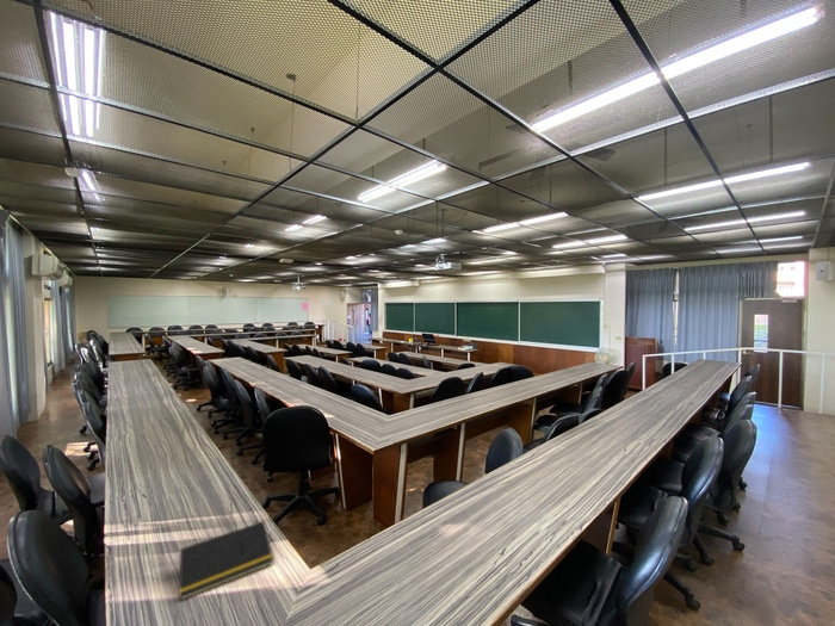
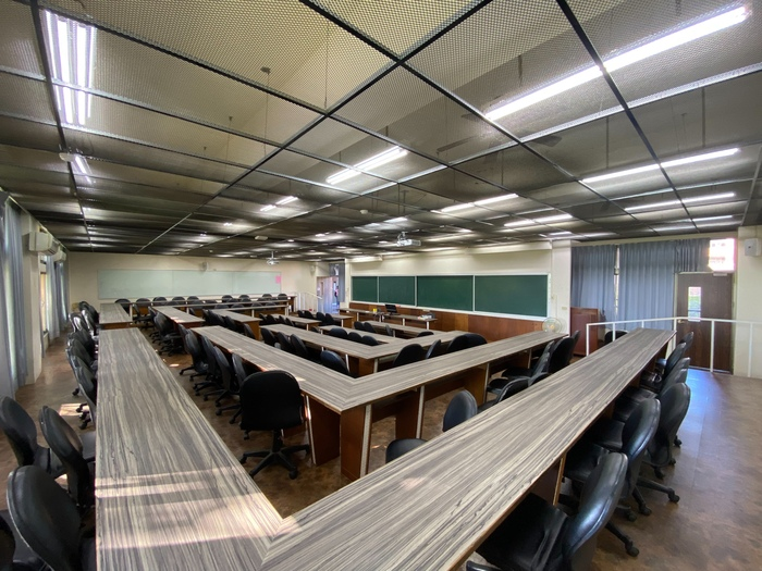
- notepad (227, 556)
